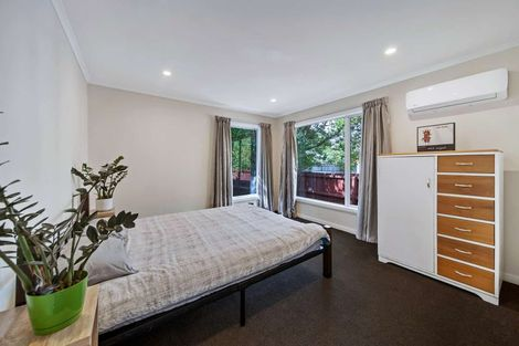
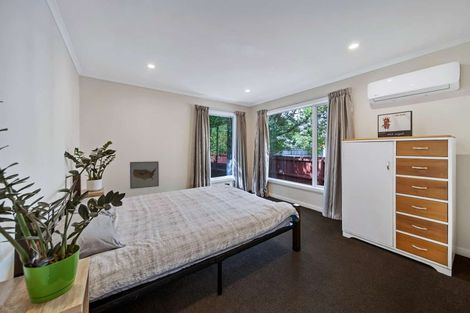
+ wall art (144, 174)
